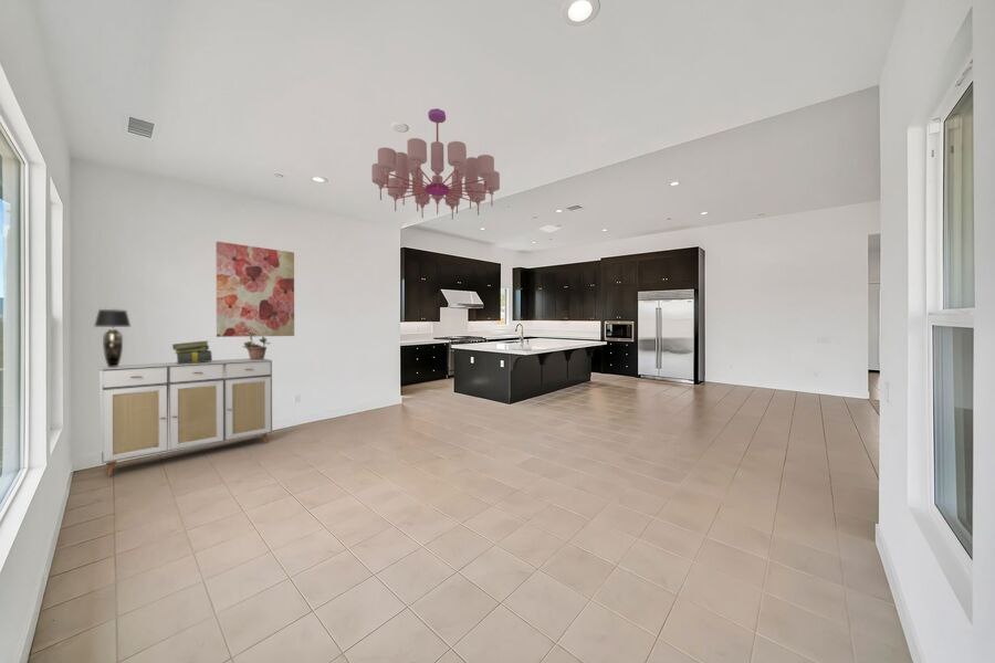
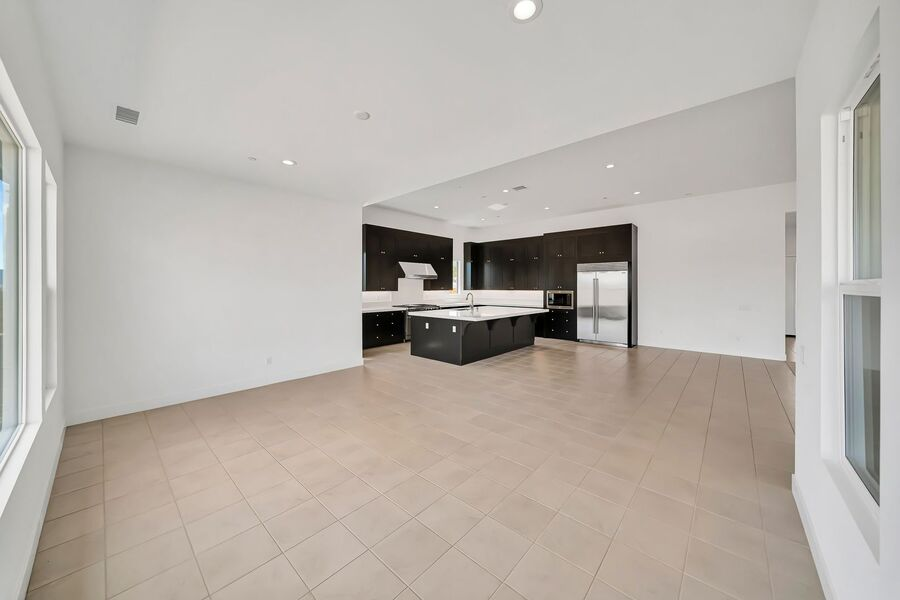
- sideboard (193, 408)
- wall art (258, 292)
- potted plant (254, 344)
- chandelier (437, 158)
- stack of books (192, 351)
- table lamp (113, 338)
